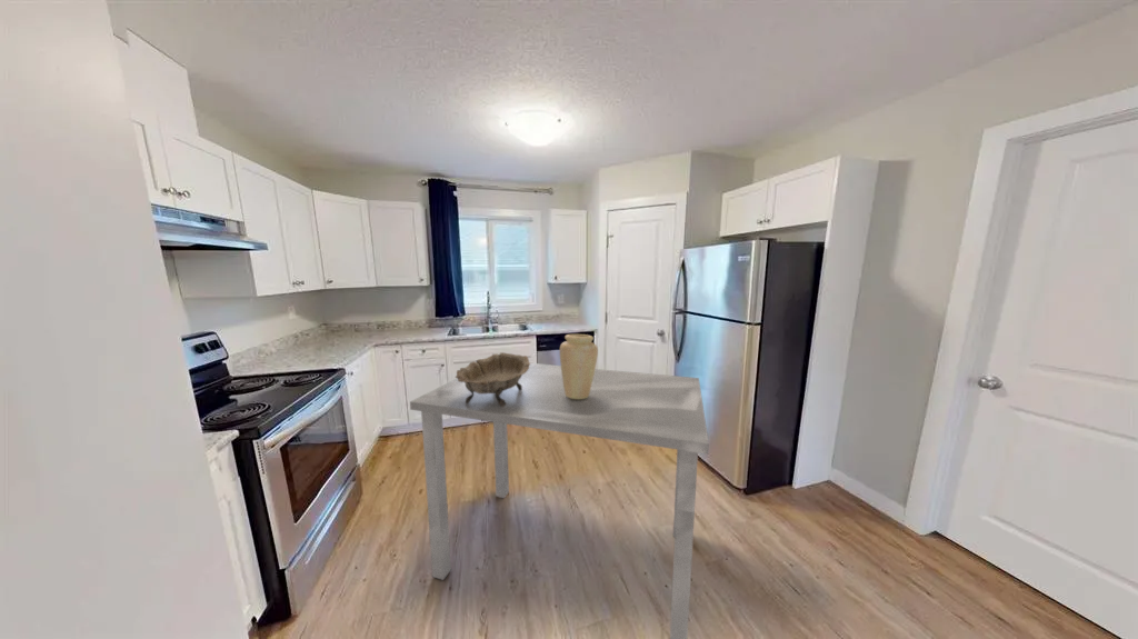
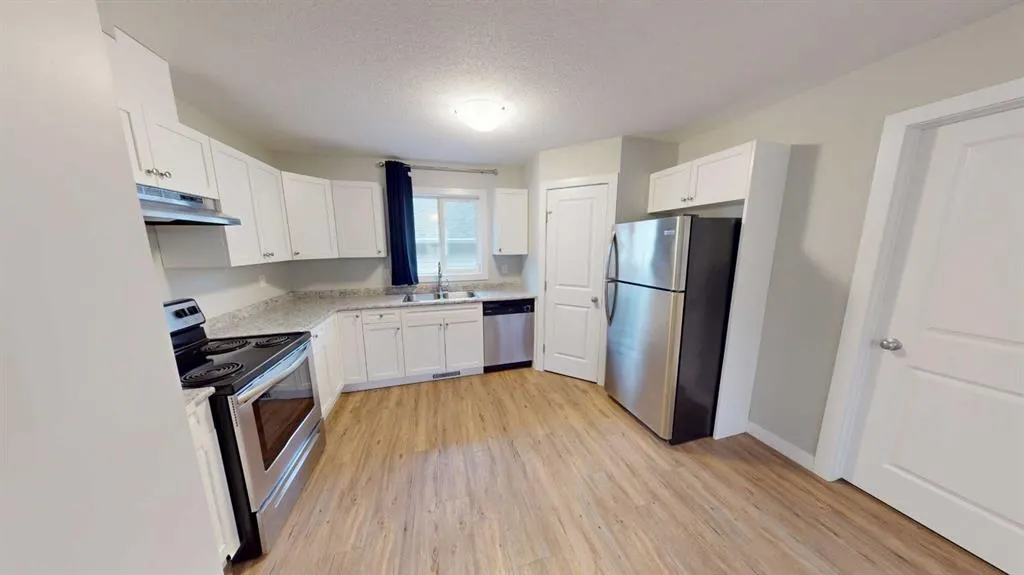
- decorative bowl (495, 379)
- dining table (573, 433)
- vase (578, 365)
